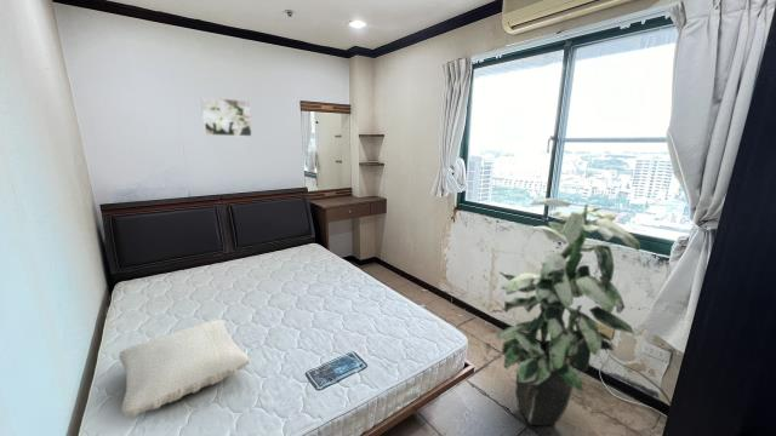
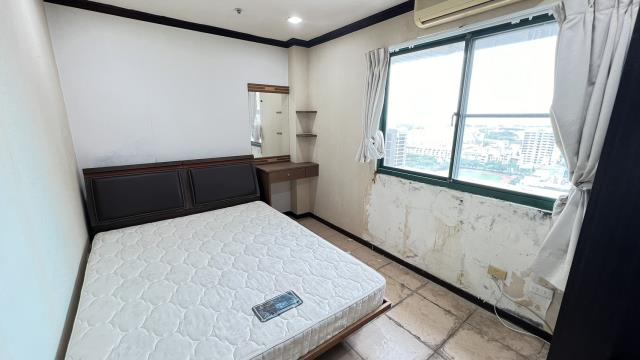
- indoor plant (553, 311)
- pillow (183, 358)
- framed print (227, 117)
